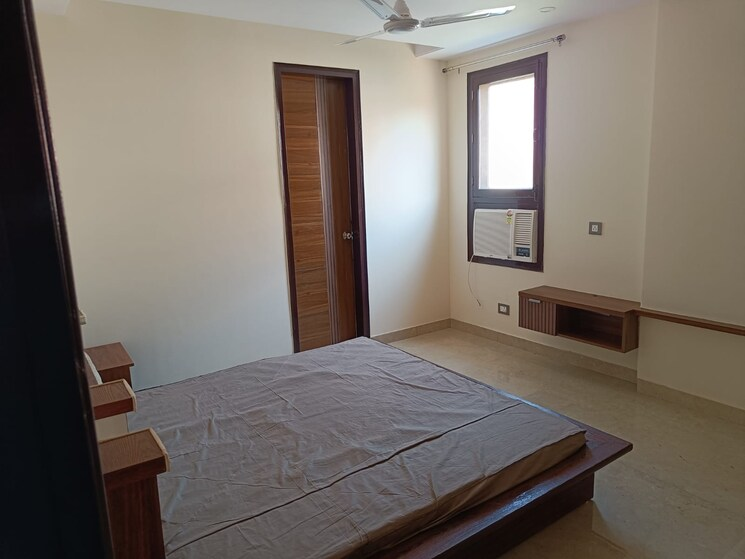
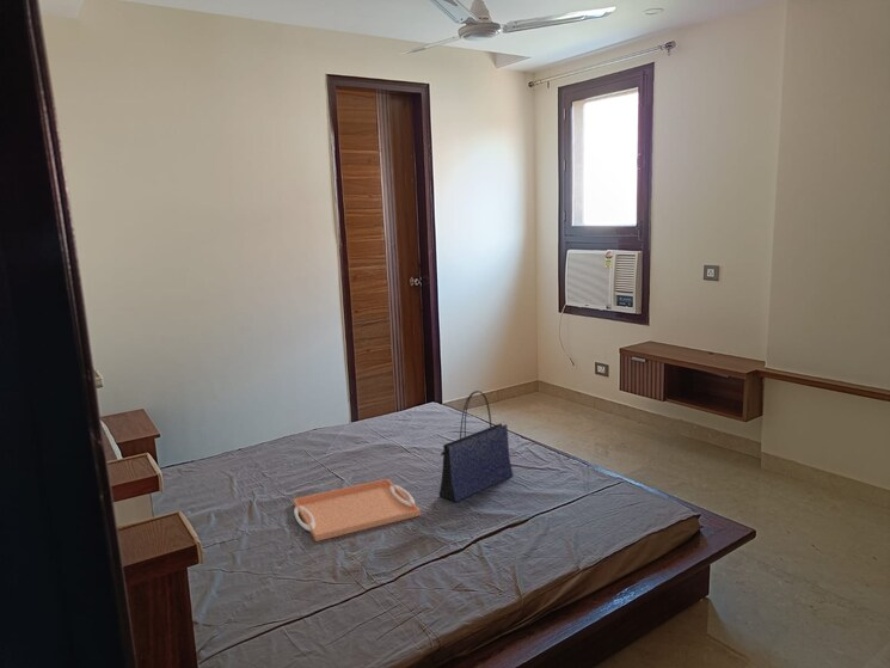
+ tote bag (473, 440)
+ serving tray (355, 507)
